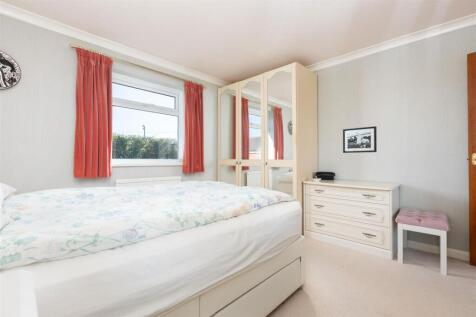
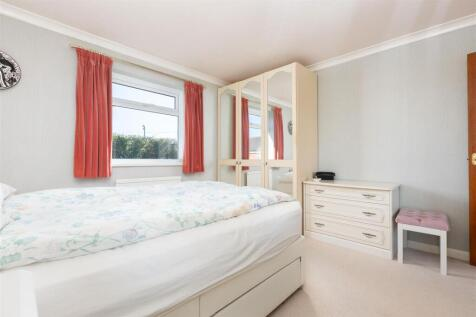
- picture frame (359, 140)
